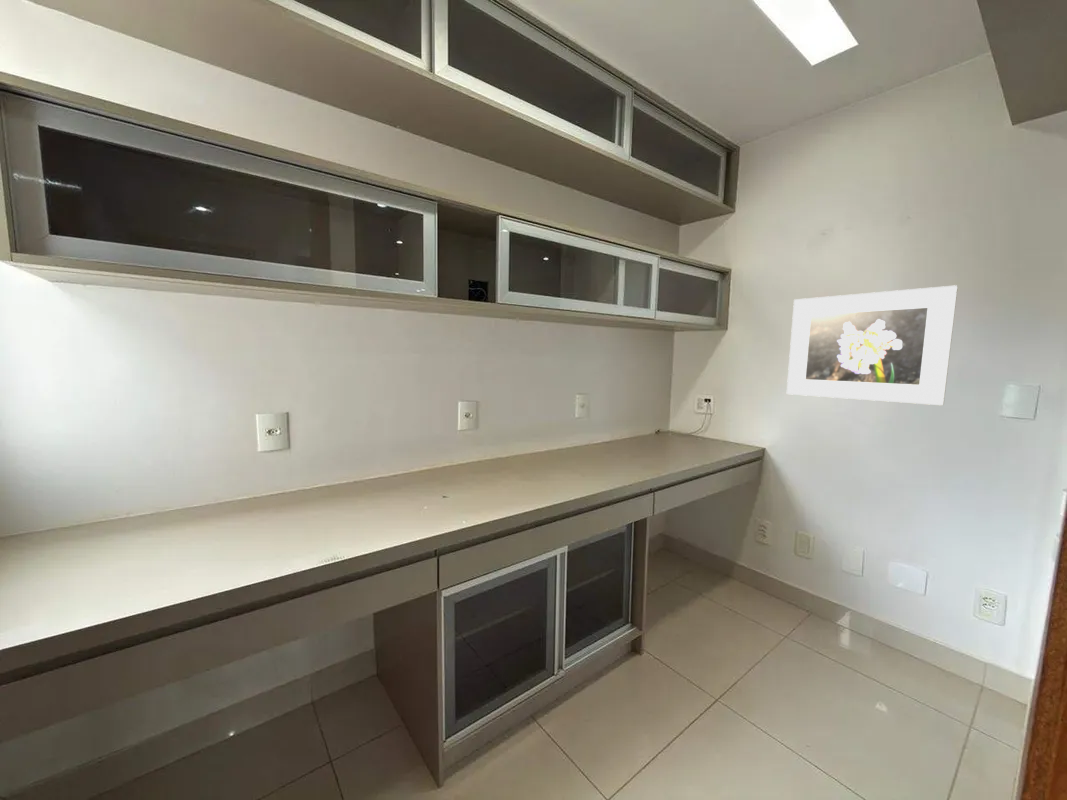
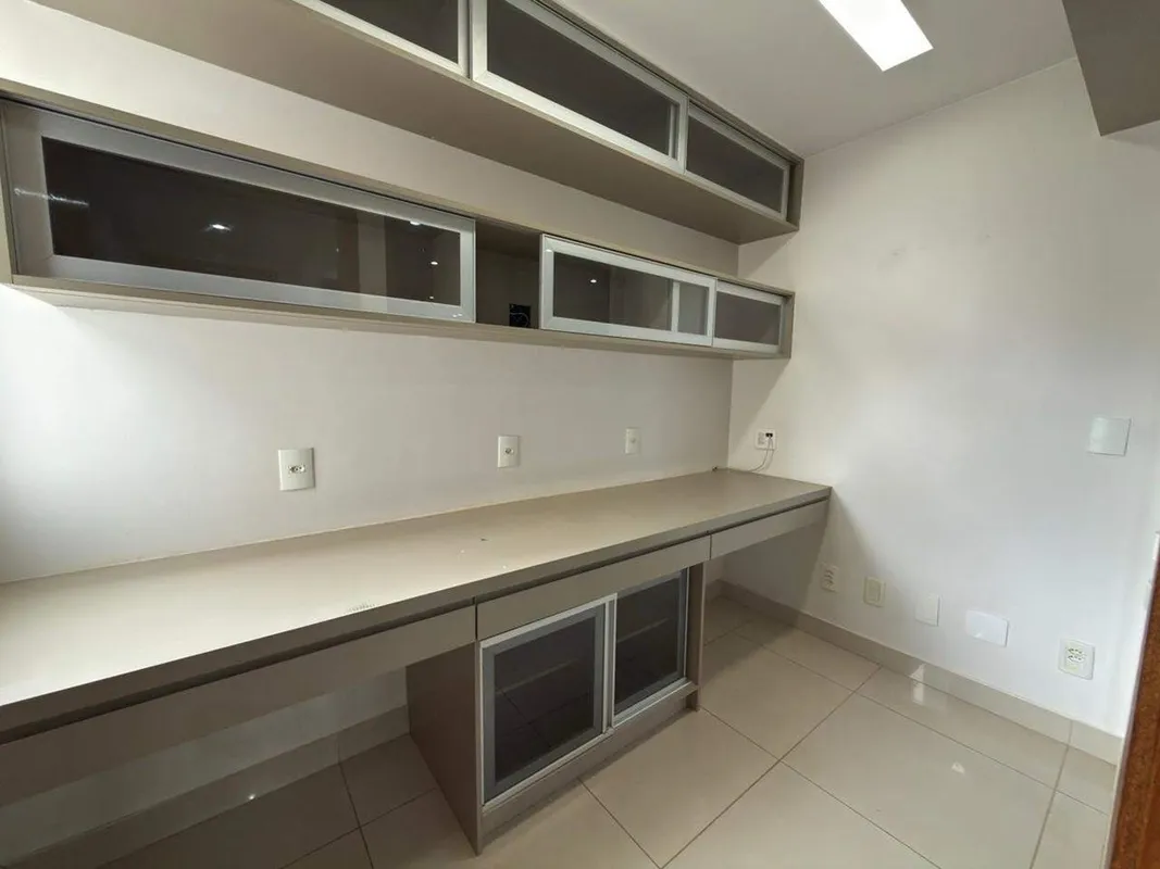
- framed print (861, 346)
